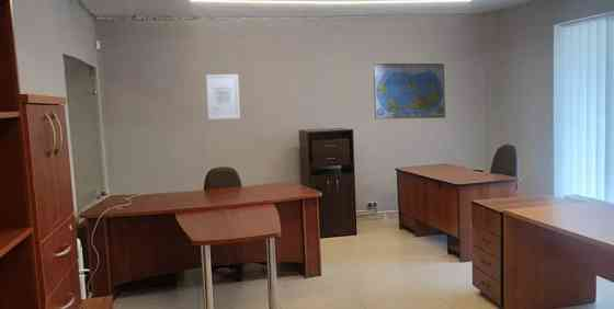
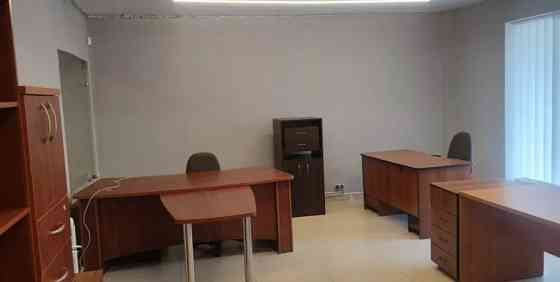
- wall art (223, 96)
- world map (409, 91)
